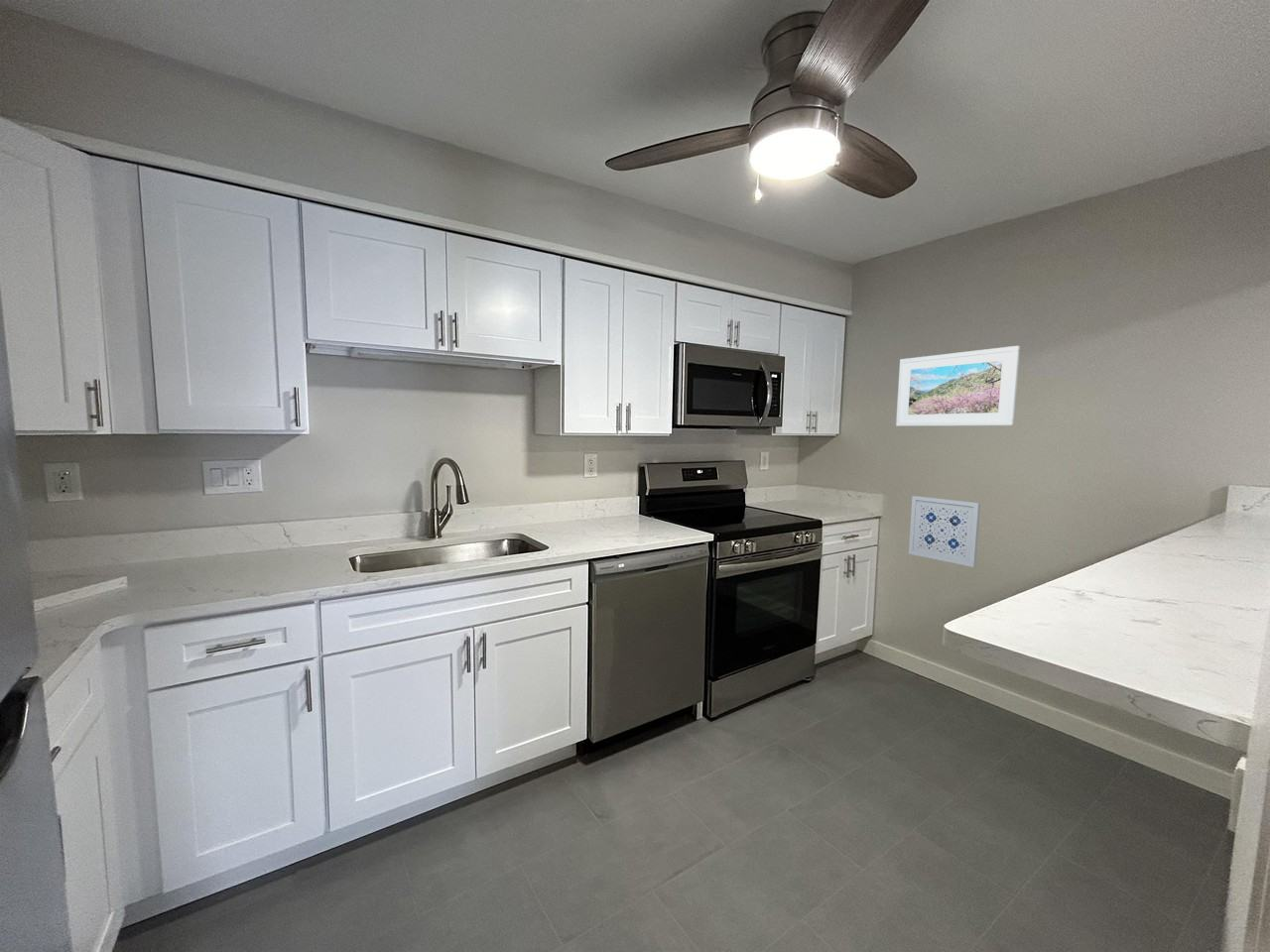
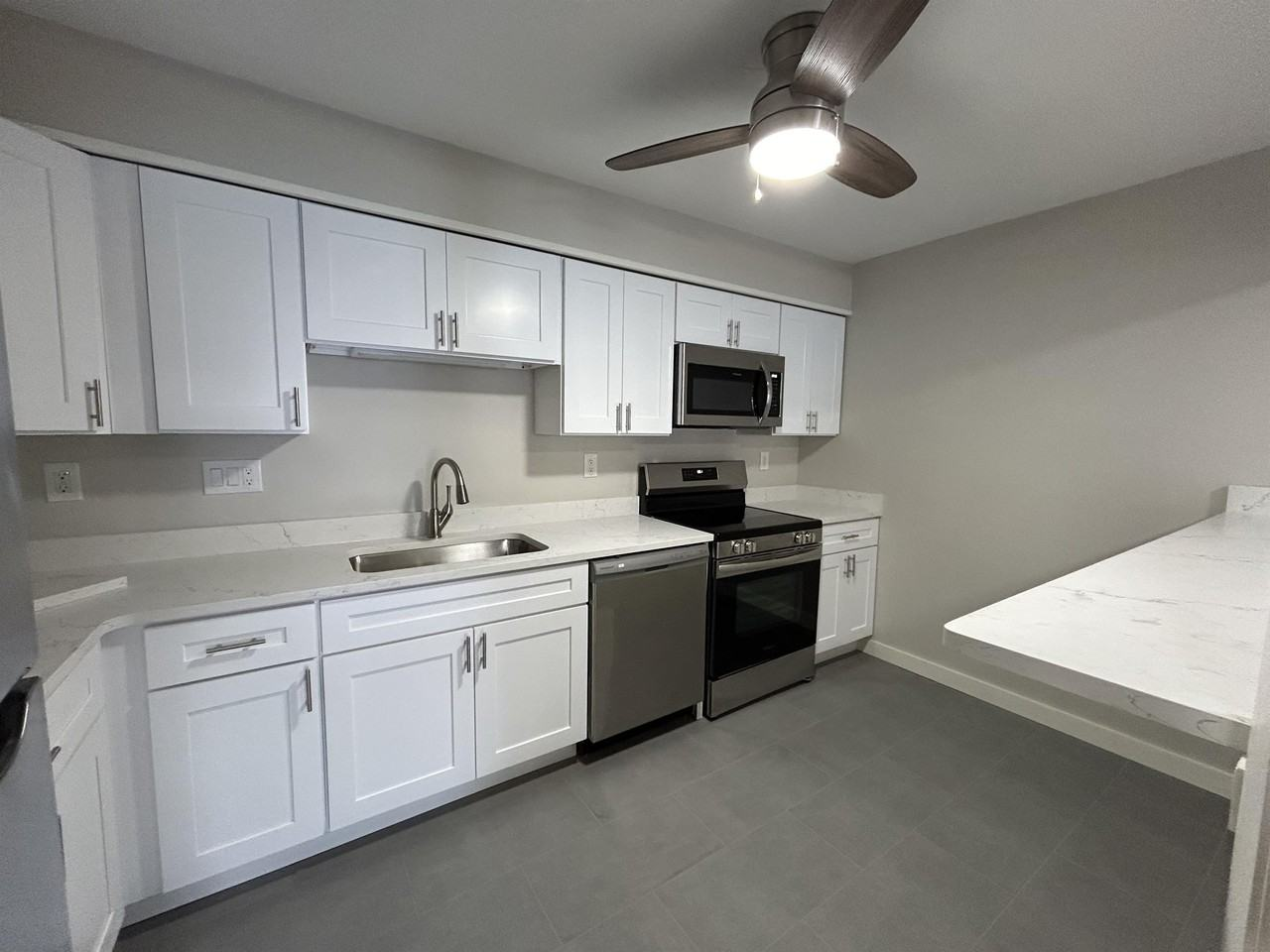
- wall art (943, 530)
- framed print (952, 390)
